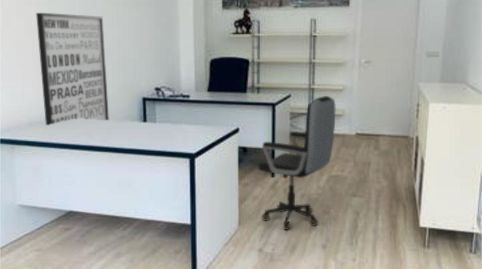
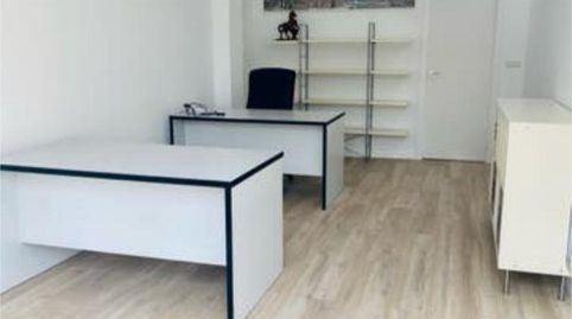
- wall art (77, 82)
- office chair (297, 159)
